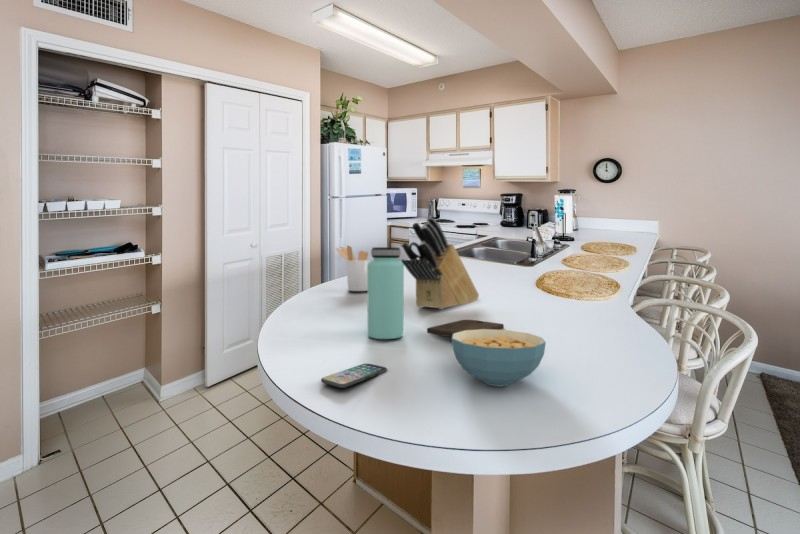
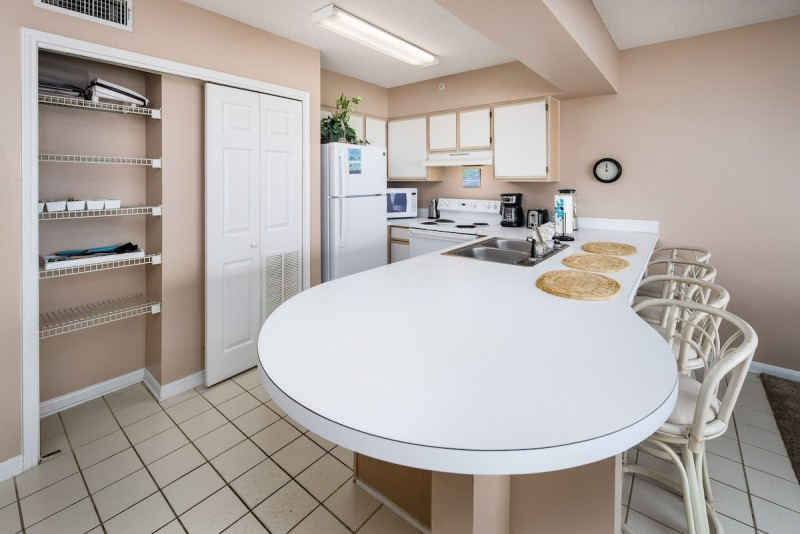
- bottle (385, 291)
- utensil holder (353, 267)
- knife block (441, 262)
- smartphone (355, 374)
- cereal bowl (496, 359)
- cutting board (466, 328)
